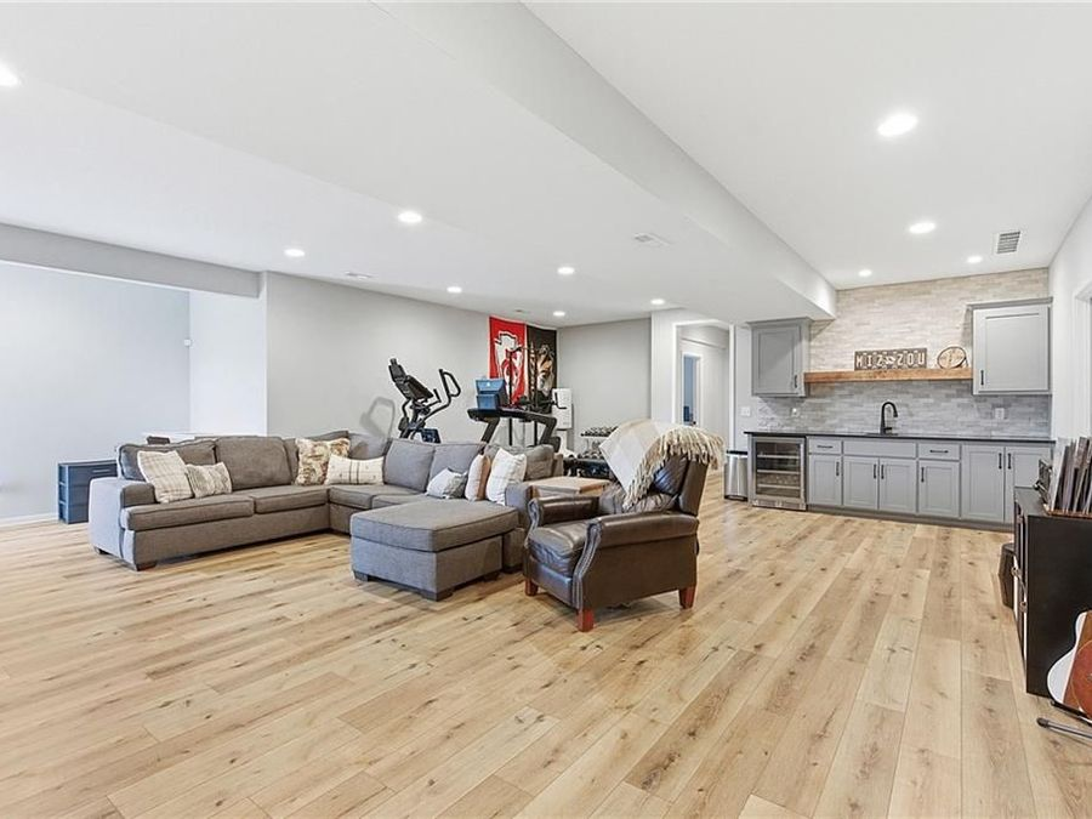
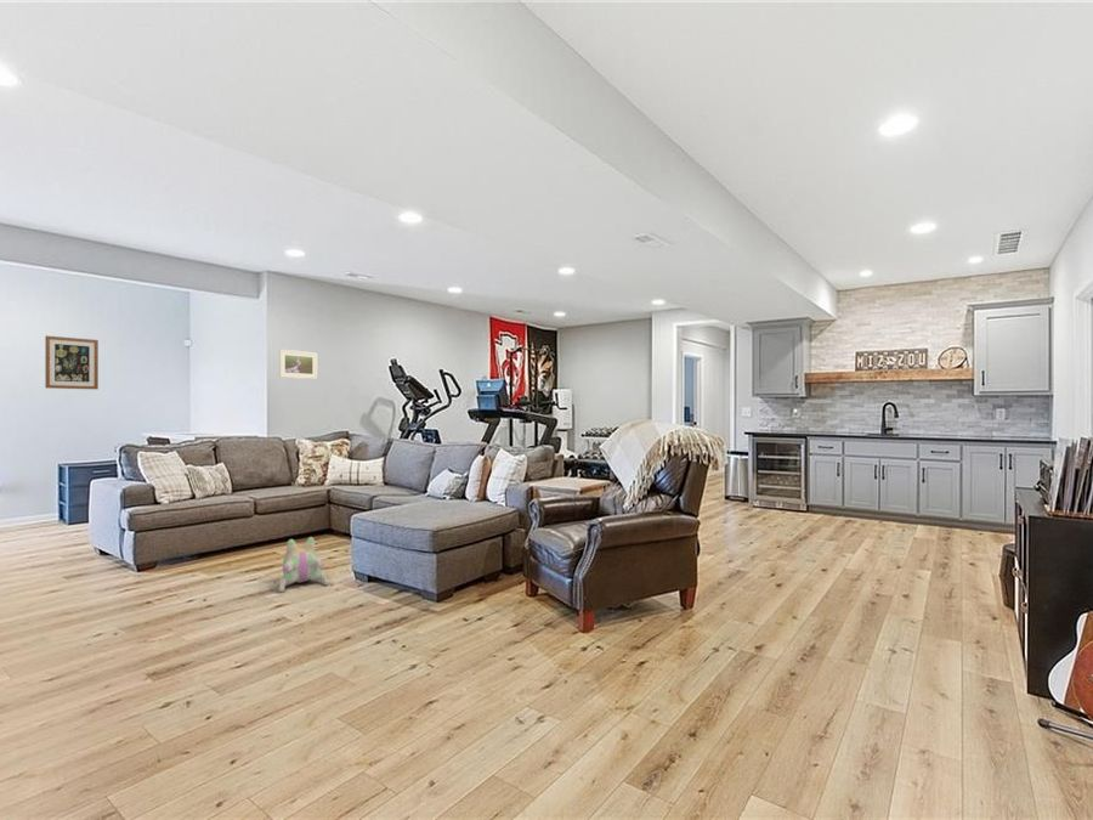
+ plush toy (301, 561)
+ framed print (299, 364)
+ wall art (72, 363)
